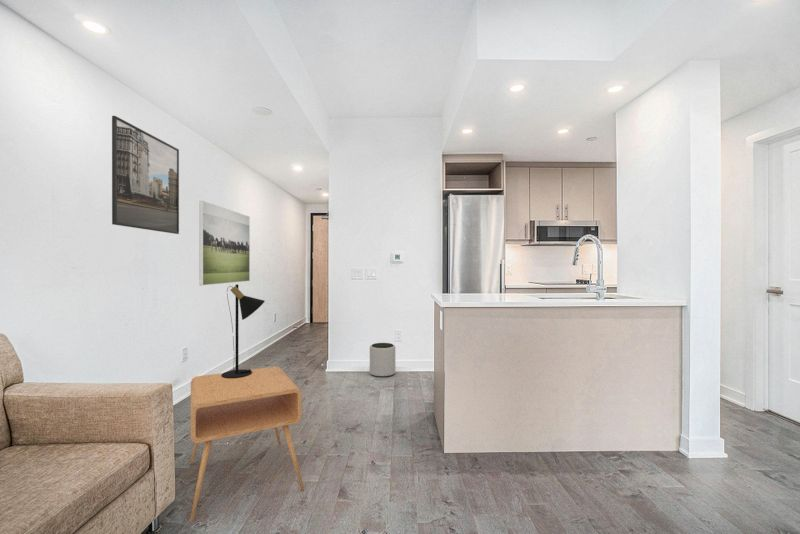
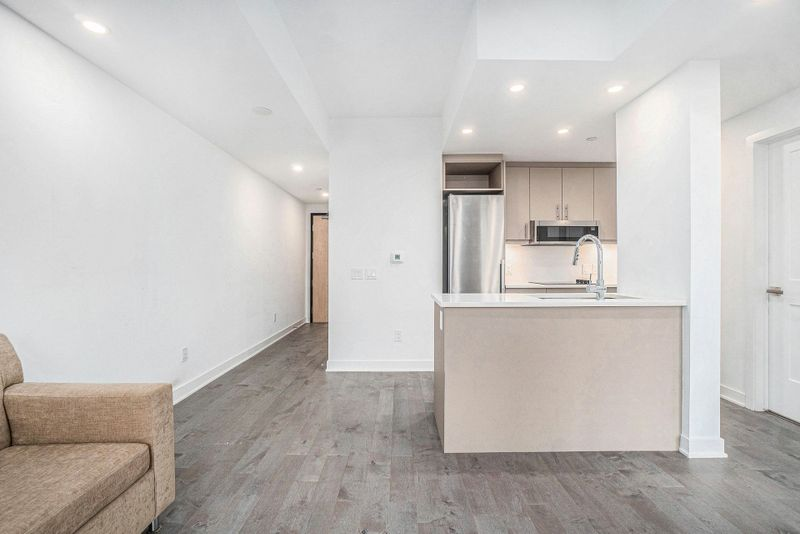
- table lamp (237, 329)
- plant pot (382, 359)
- side table (243, 429)
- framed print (149, 182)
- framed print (227, 246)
